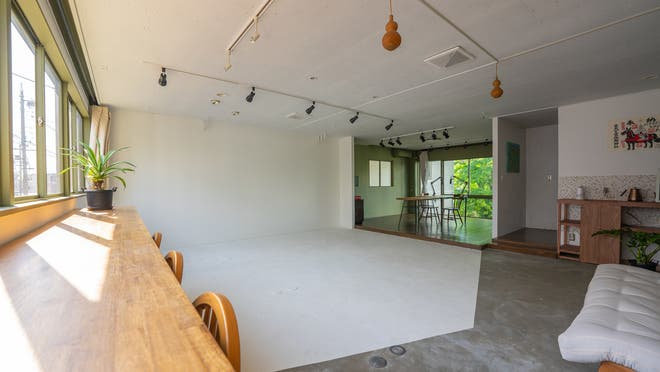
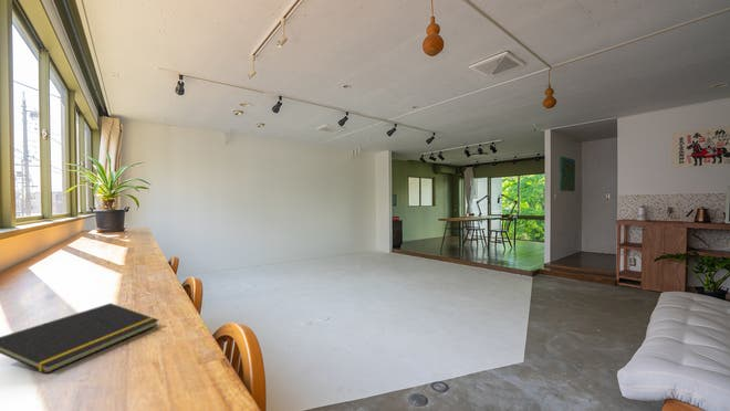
+ notepad (84, 331)
